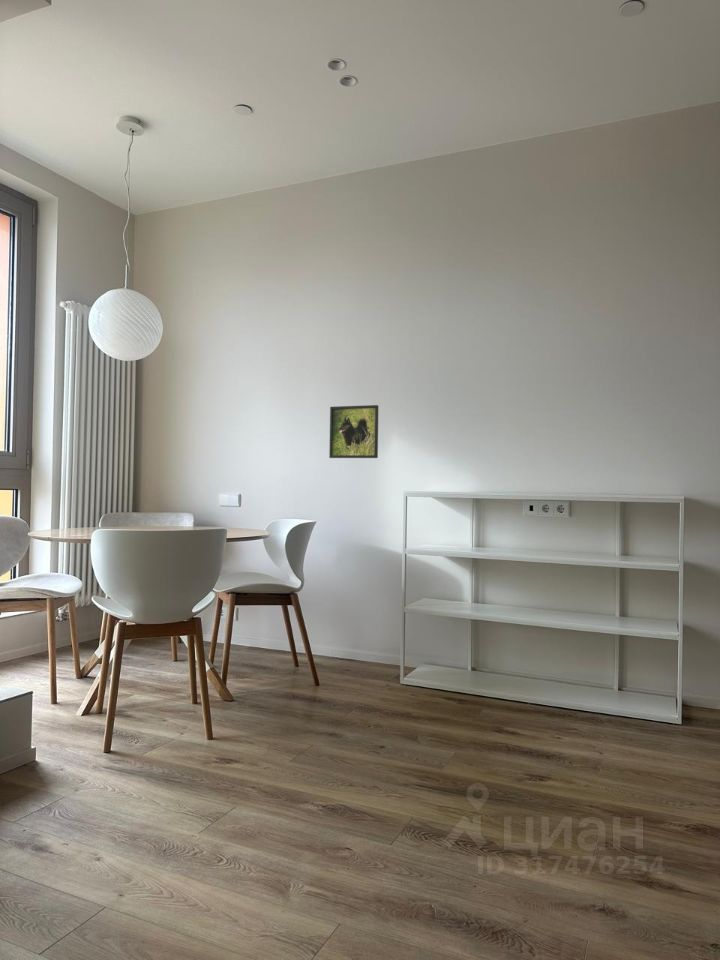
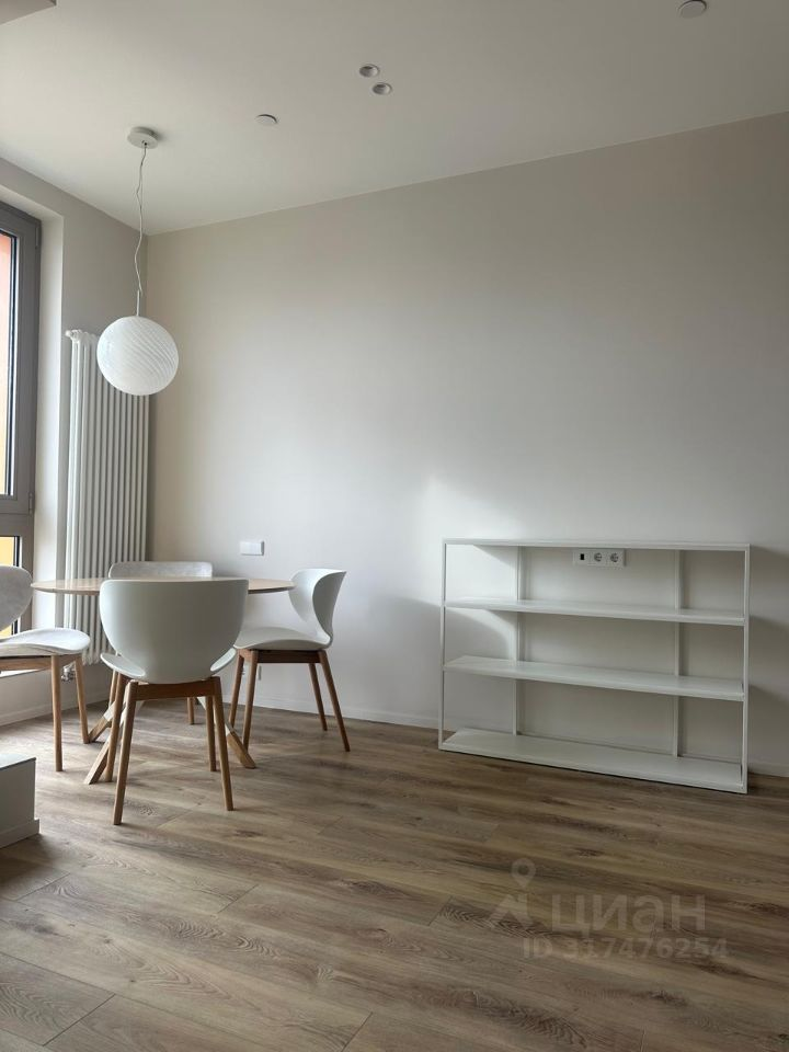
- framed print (353, 432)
